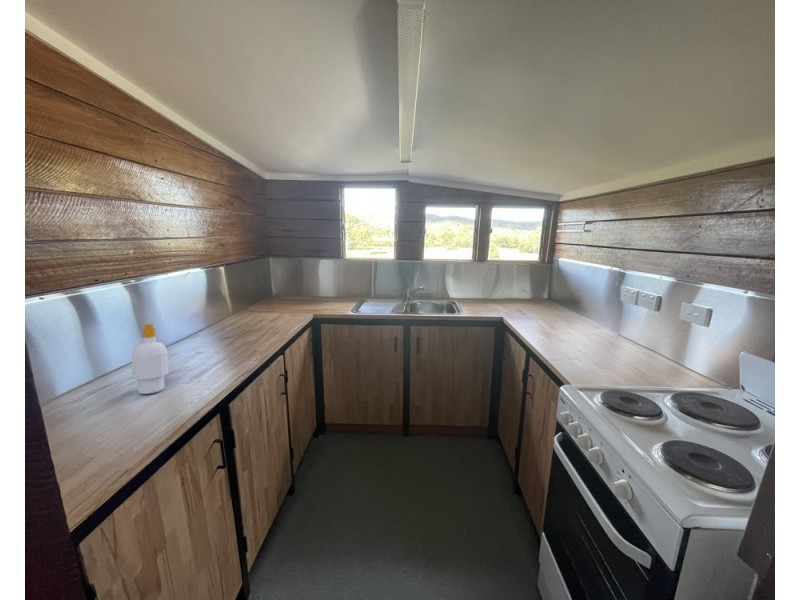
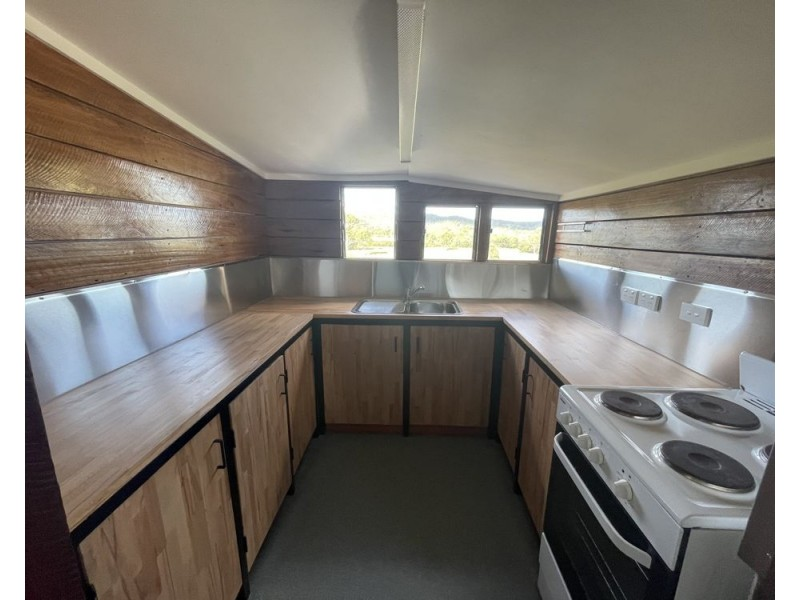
- soap bottle (150, 357)
